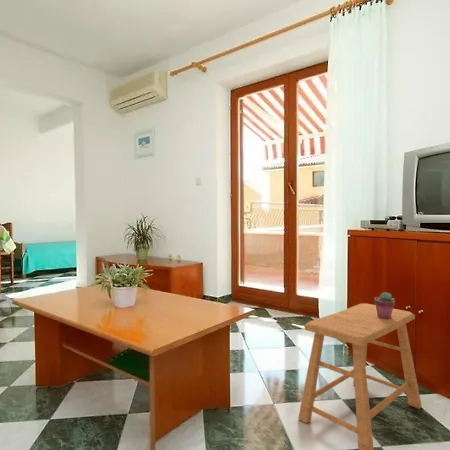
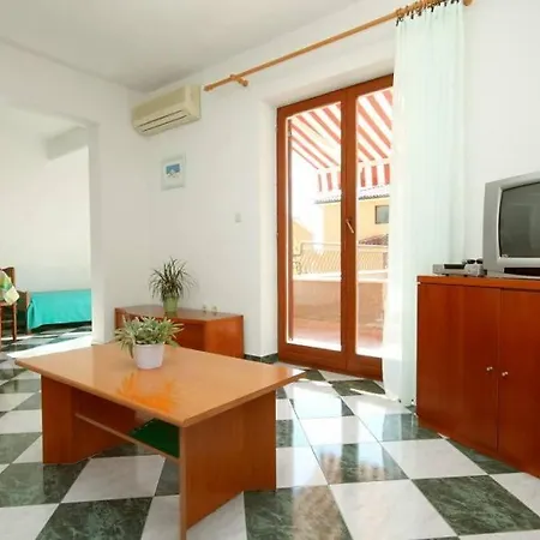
- stool (361, 365)
- potted succulent (384, 304)
